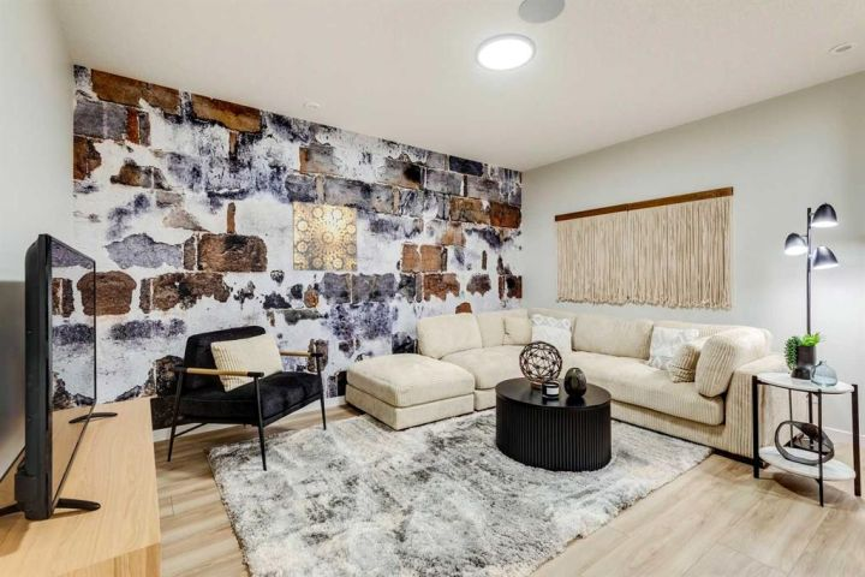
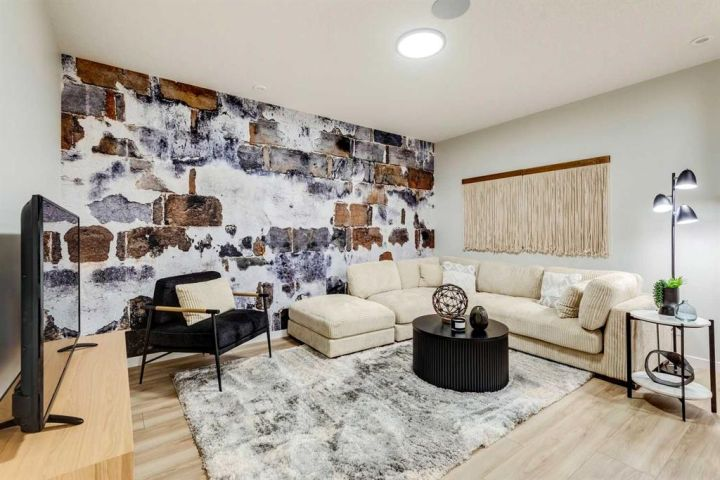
- wall art (326, 238)
